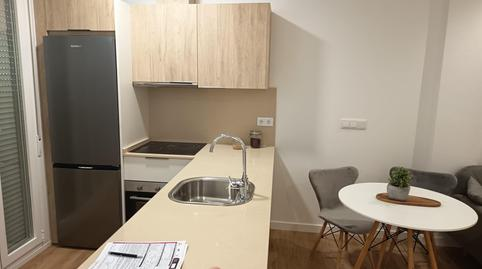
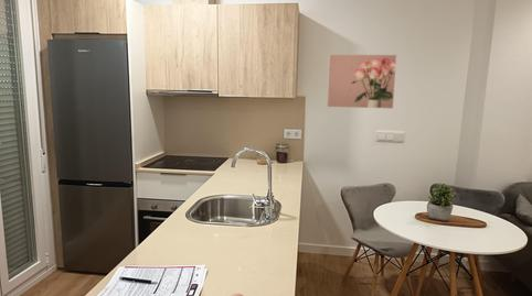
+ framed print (361, 81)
